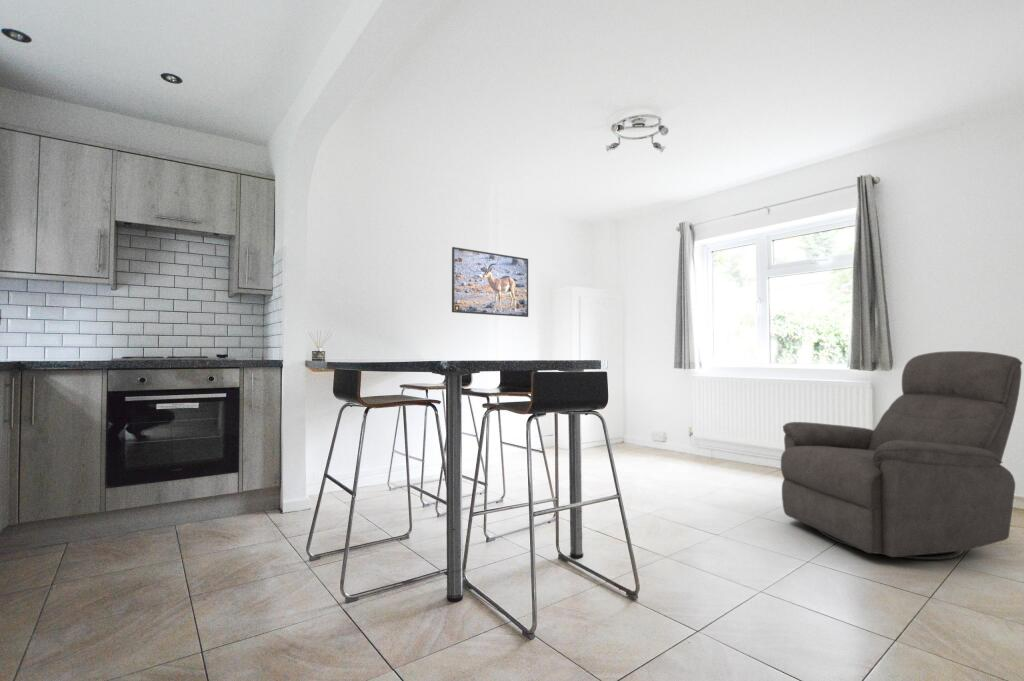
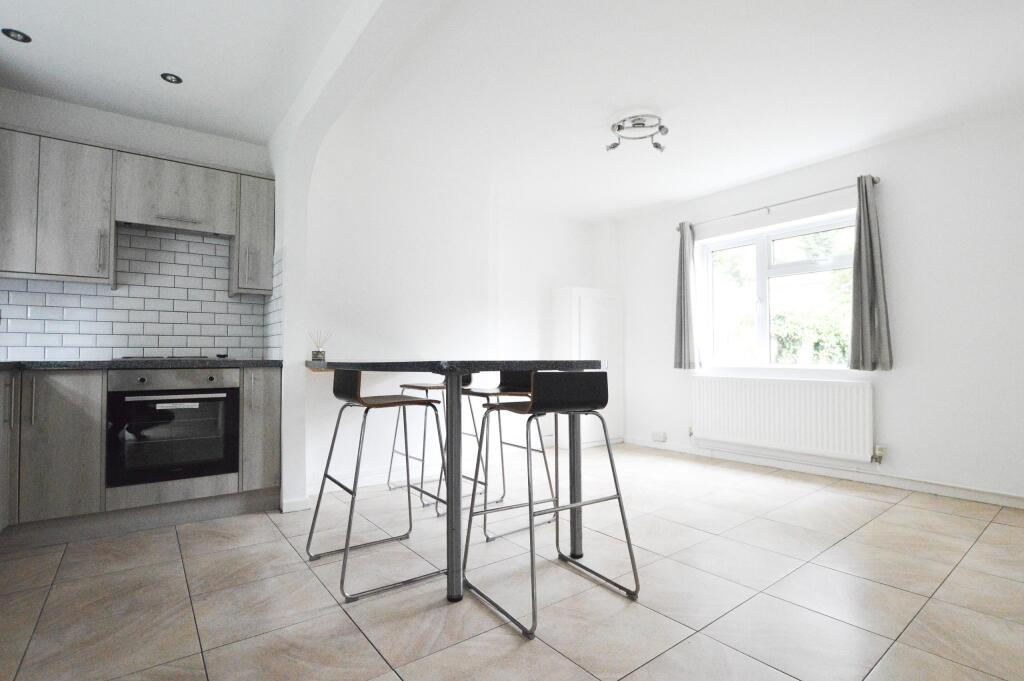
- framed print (492, 283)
- chair (895, 443)
